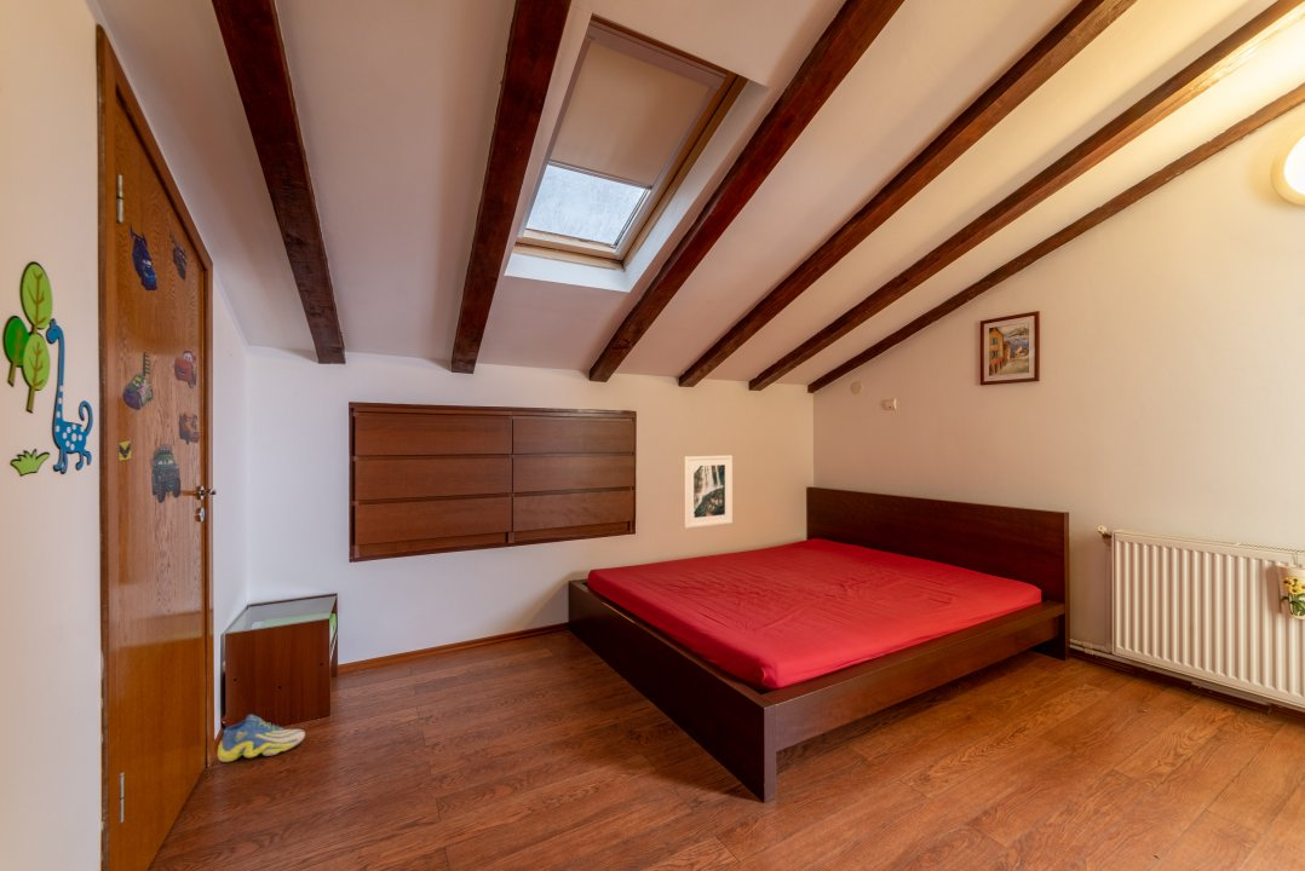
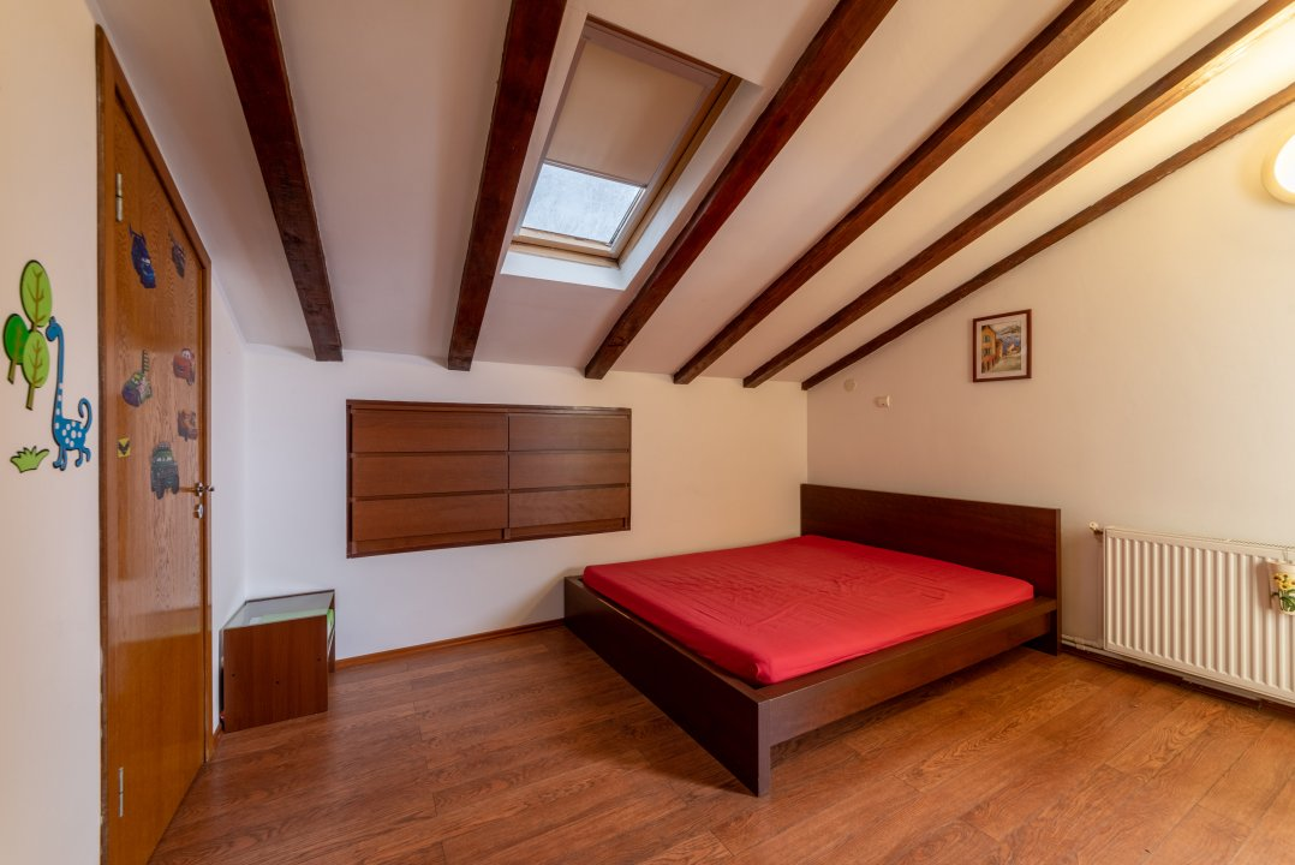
- sneaker (261, 733)
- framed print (708, 490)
